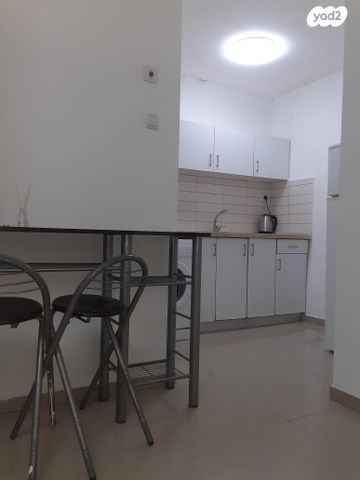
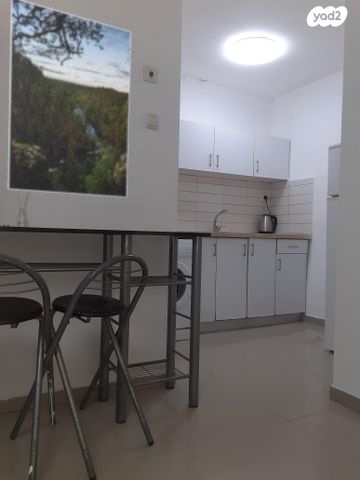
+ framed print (73, 105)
